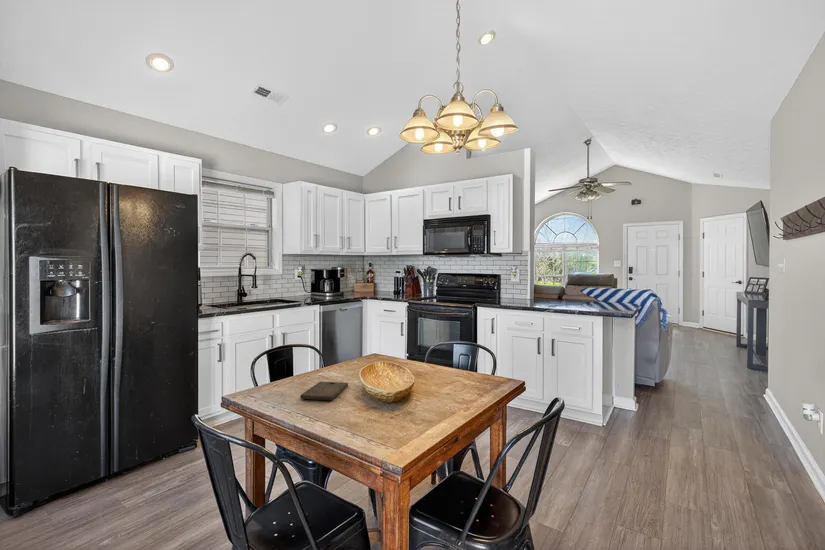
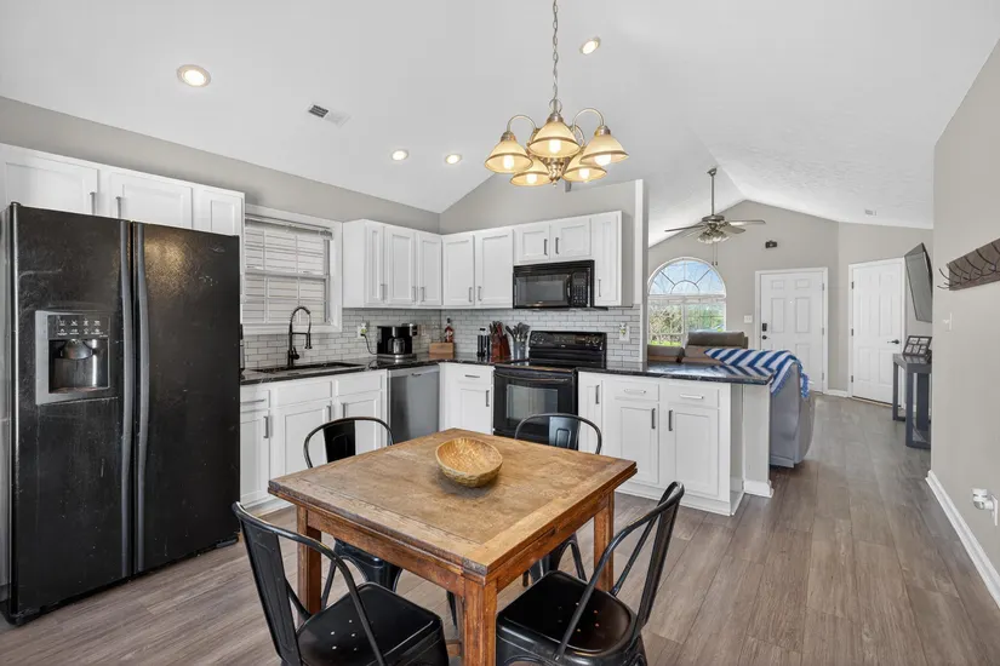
- cutting board (325, 390)
